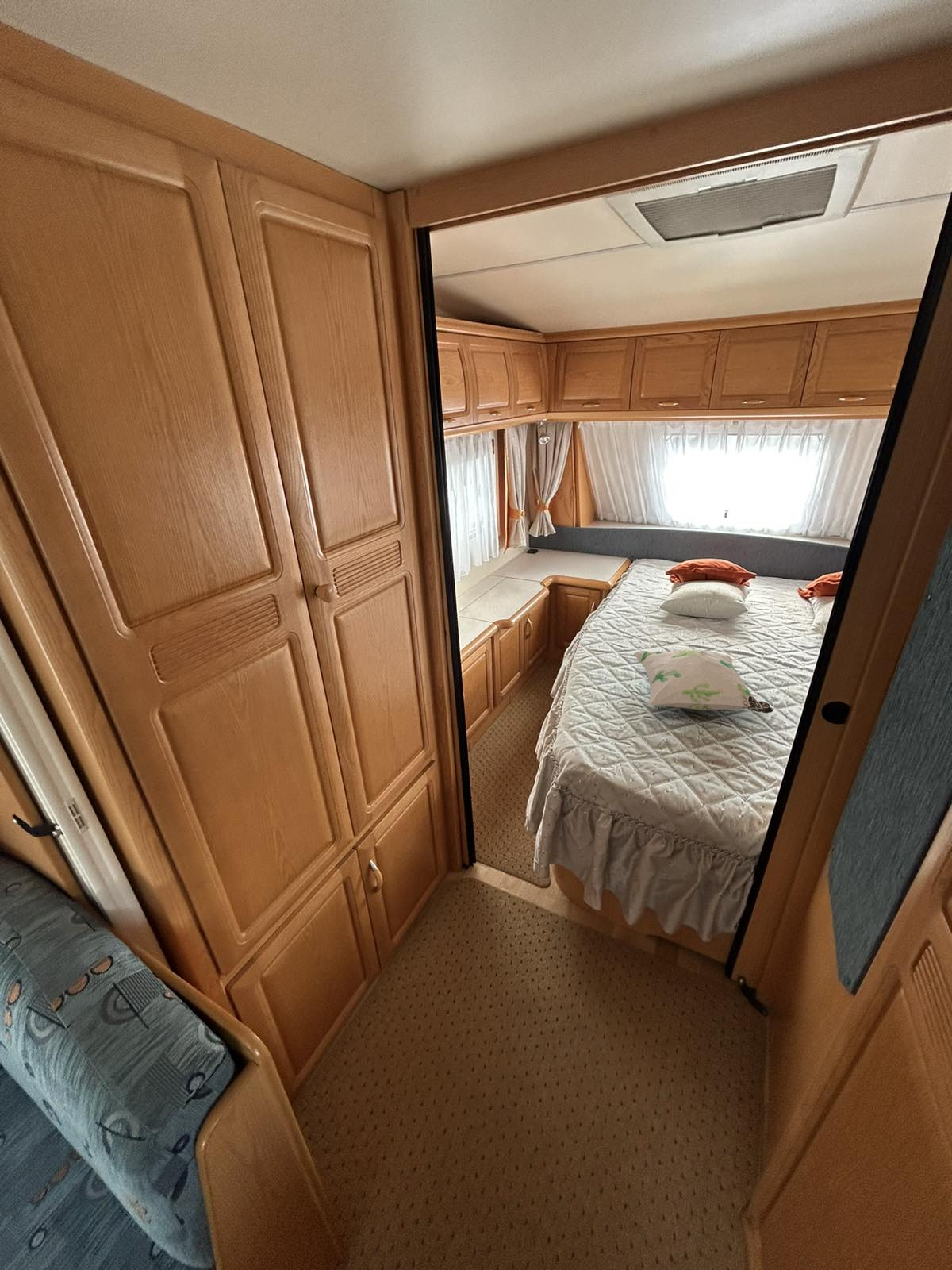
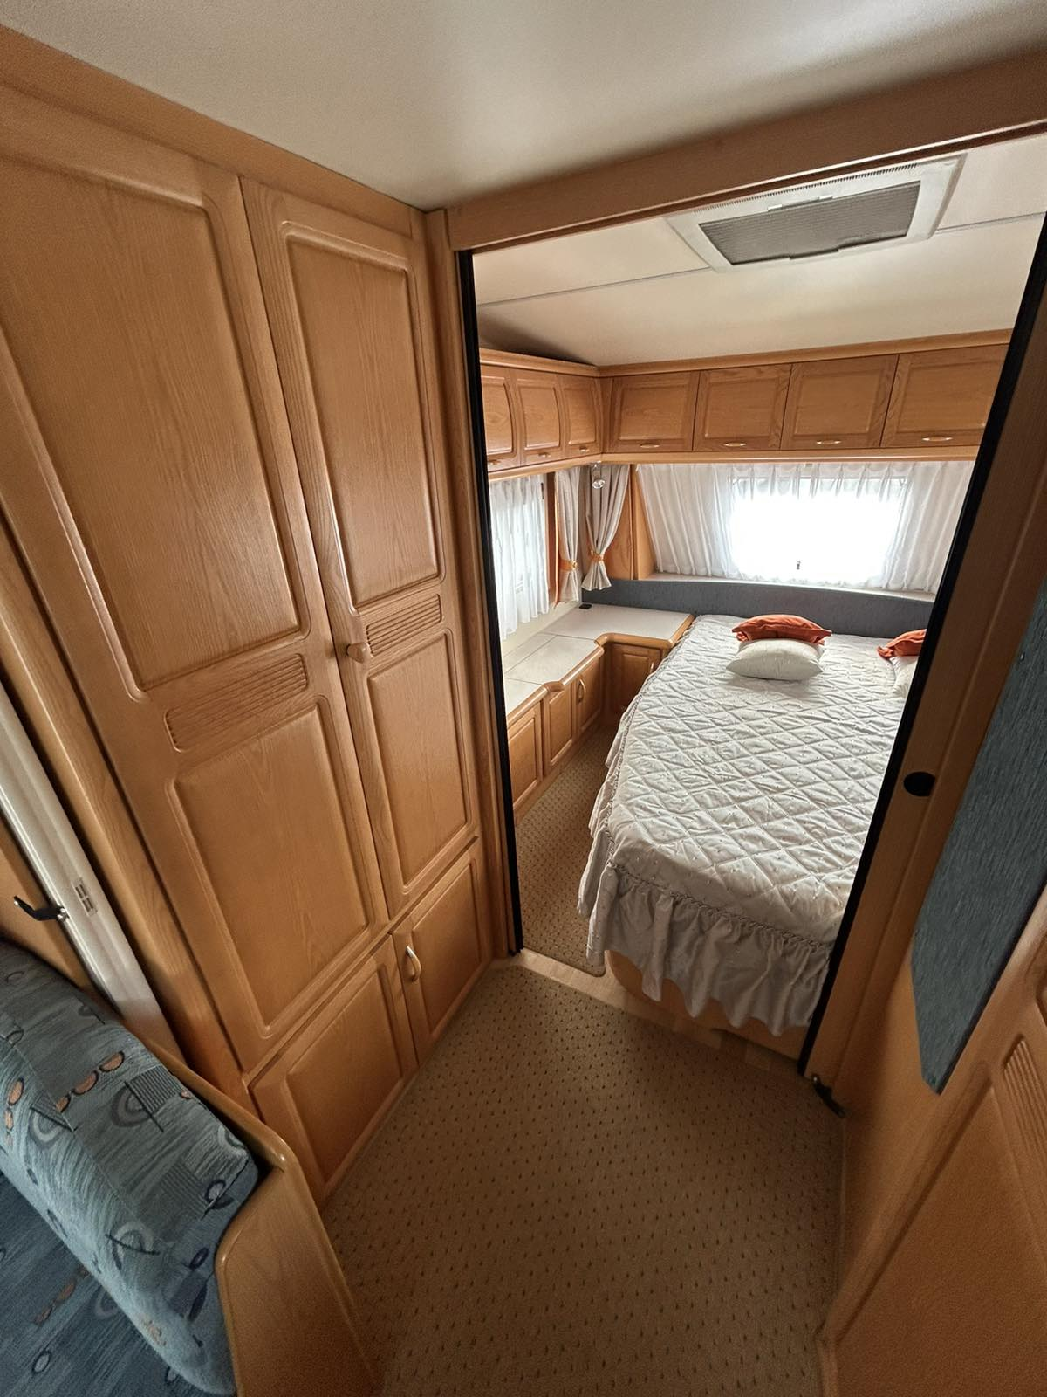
- decorative pillow (696, 679)
